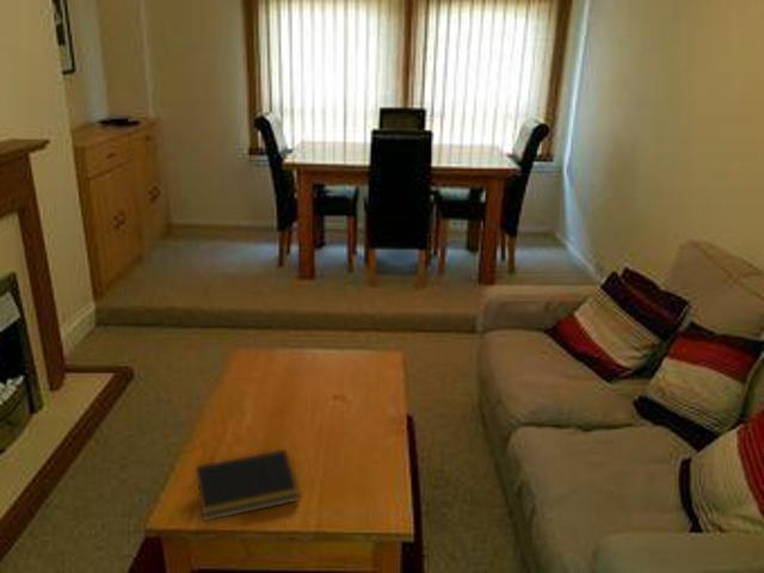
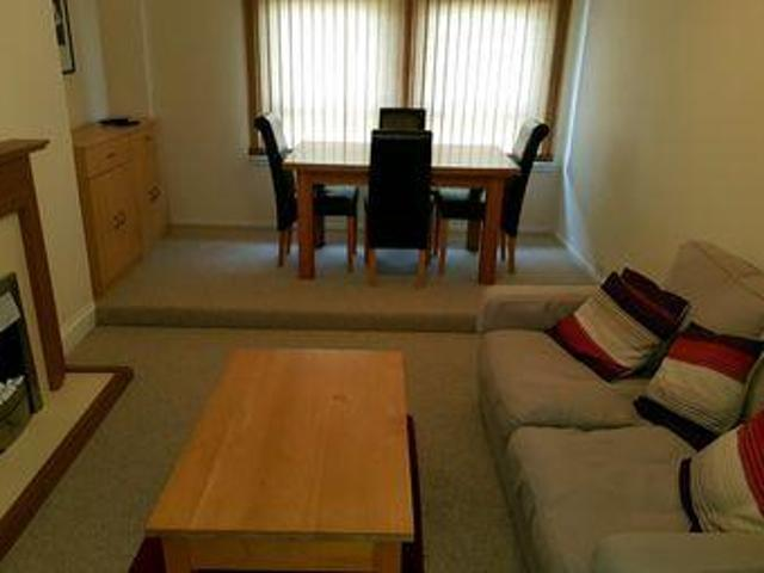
- notepad (247, 482)
